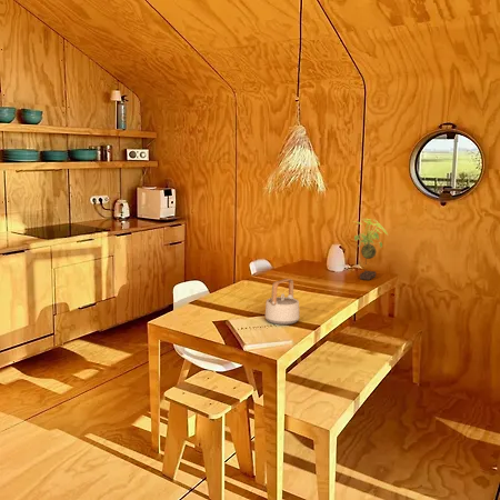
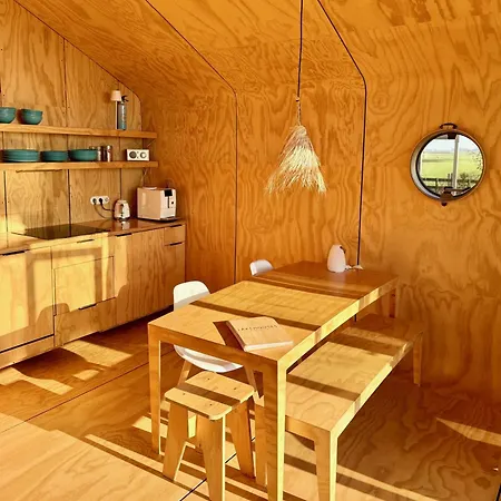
- plant (368, 246)
- teapot (283, 299)
